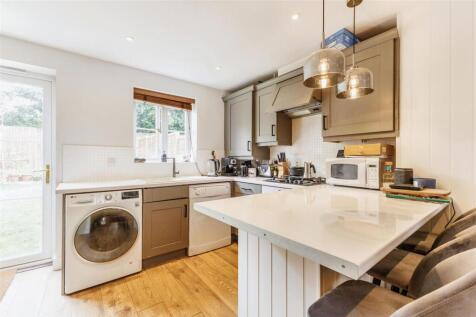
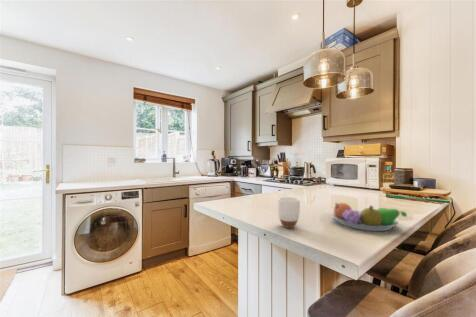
+ fruit bowl (365, 212)
+ mug (290, 211)
